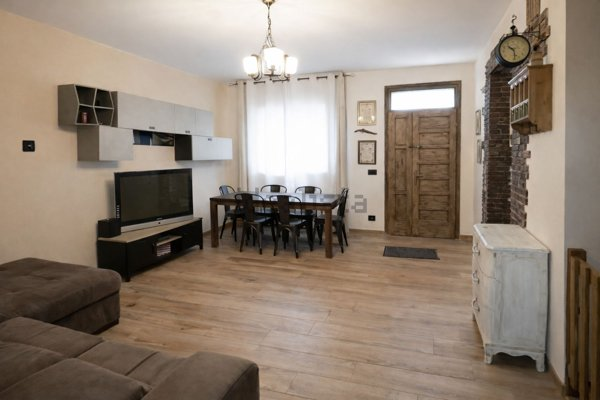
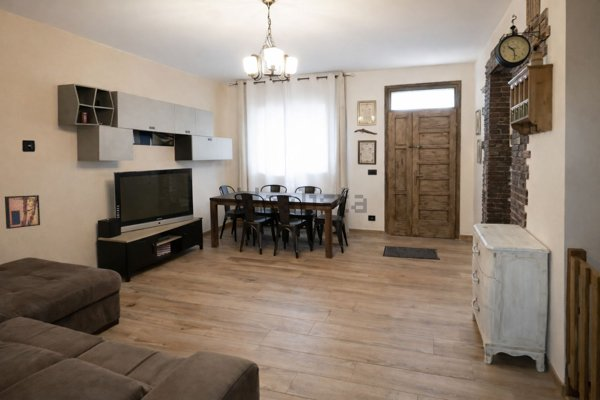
+ wall art (23, 211)
